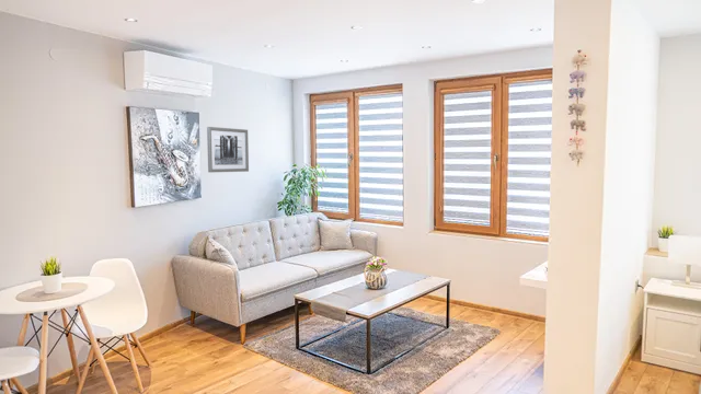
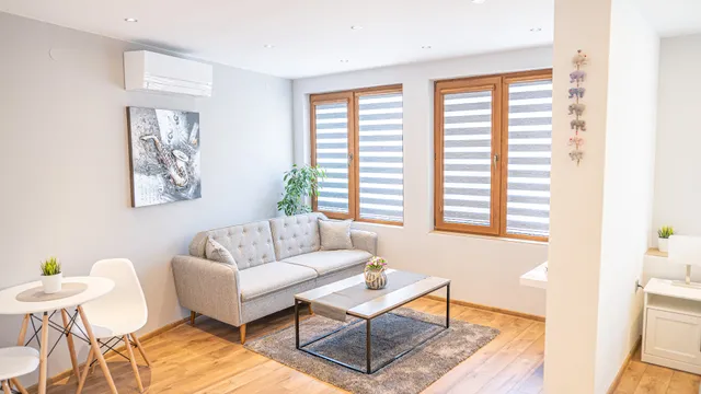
- wall art (228, 150)
